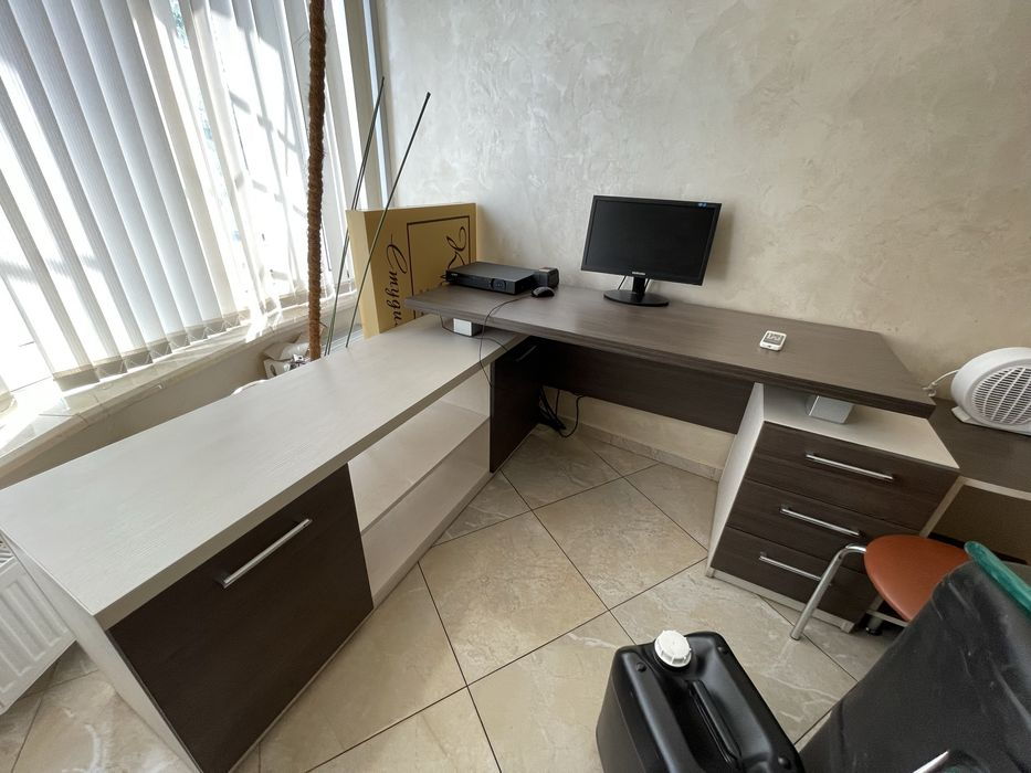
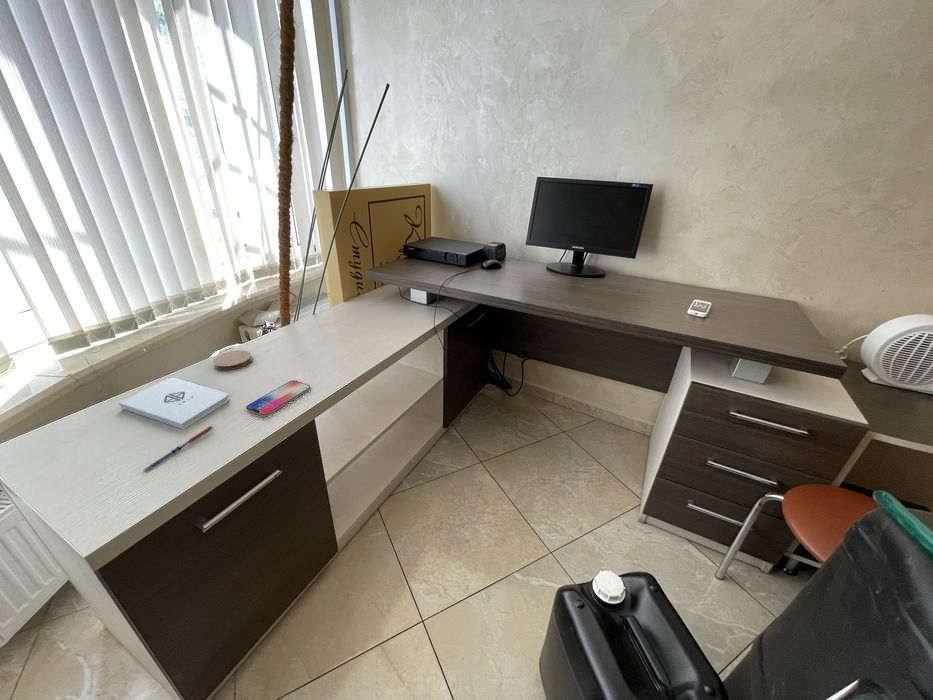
+ smartphone (279, 397)
+ notepad (177, 400)
+ coaster (233, 359)
+ pen (180, 446)
